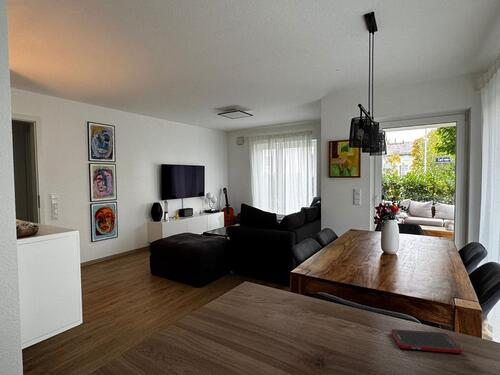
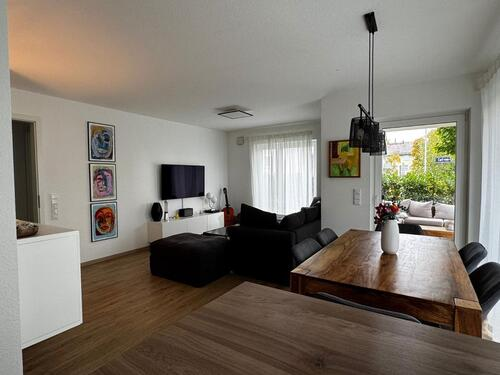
- cell phone (424, 340)
